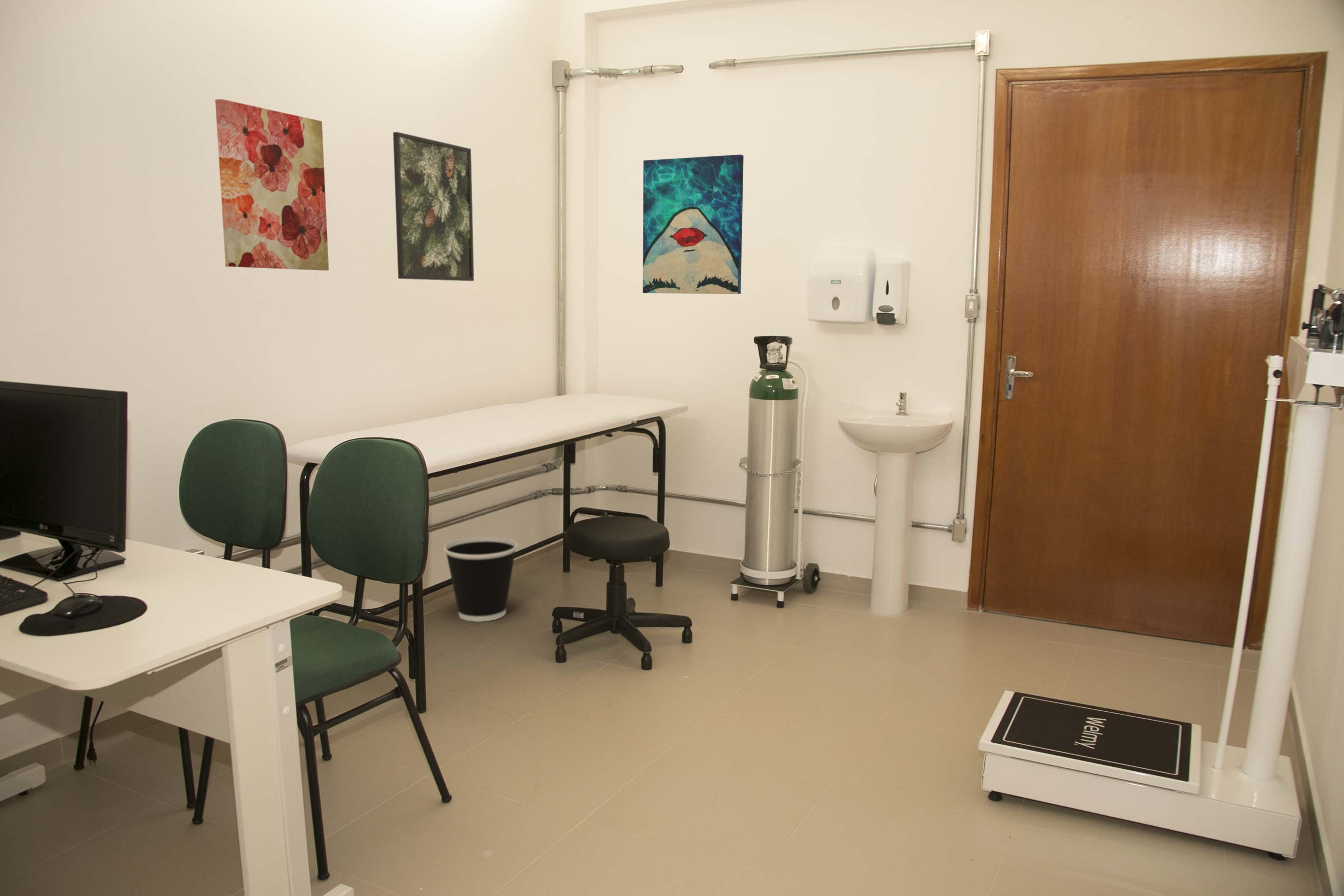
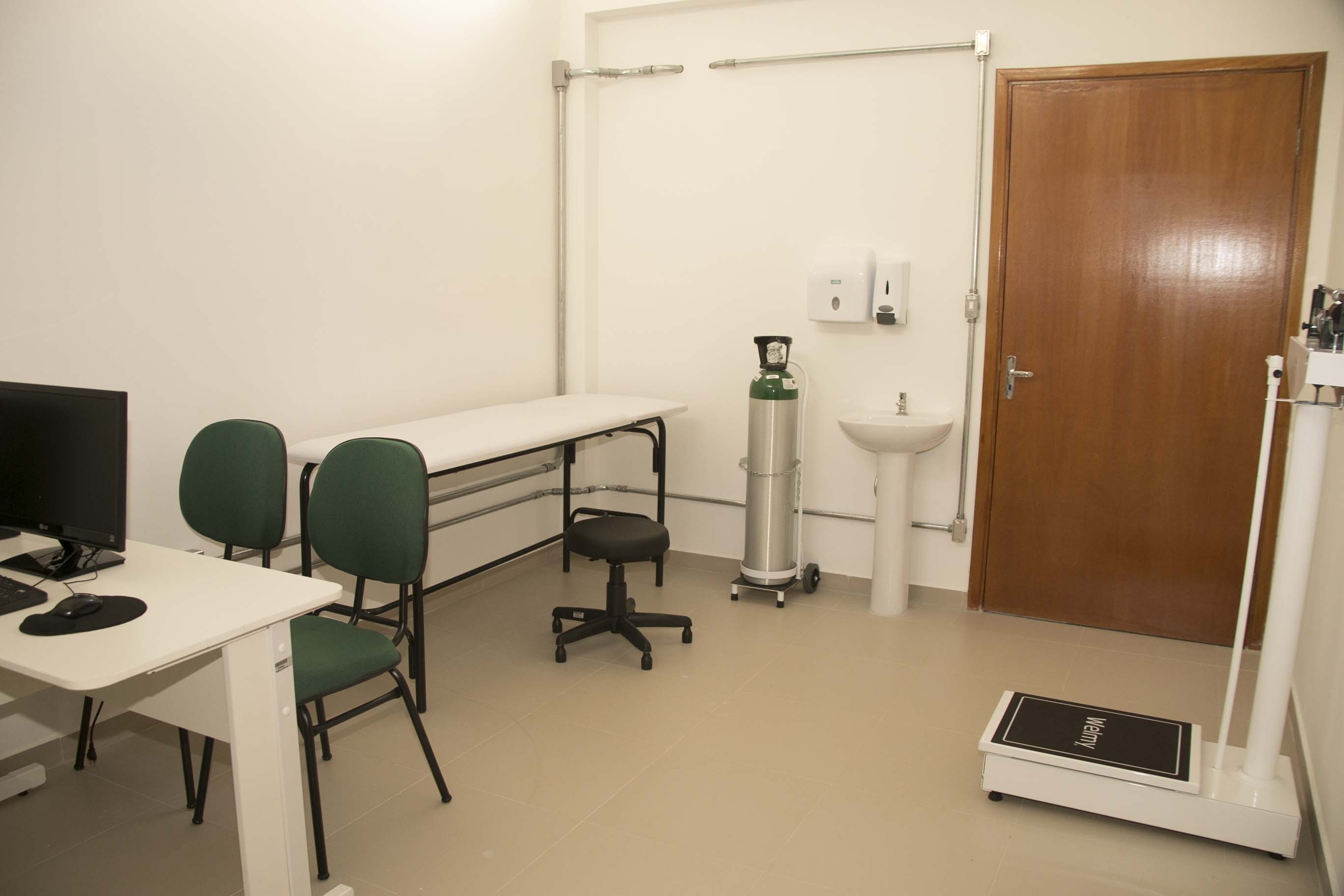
- wall art (276, 191)
- wastebasket (481, 580)
- wall art (691, 226)
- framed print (436, 211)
